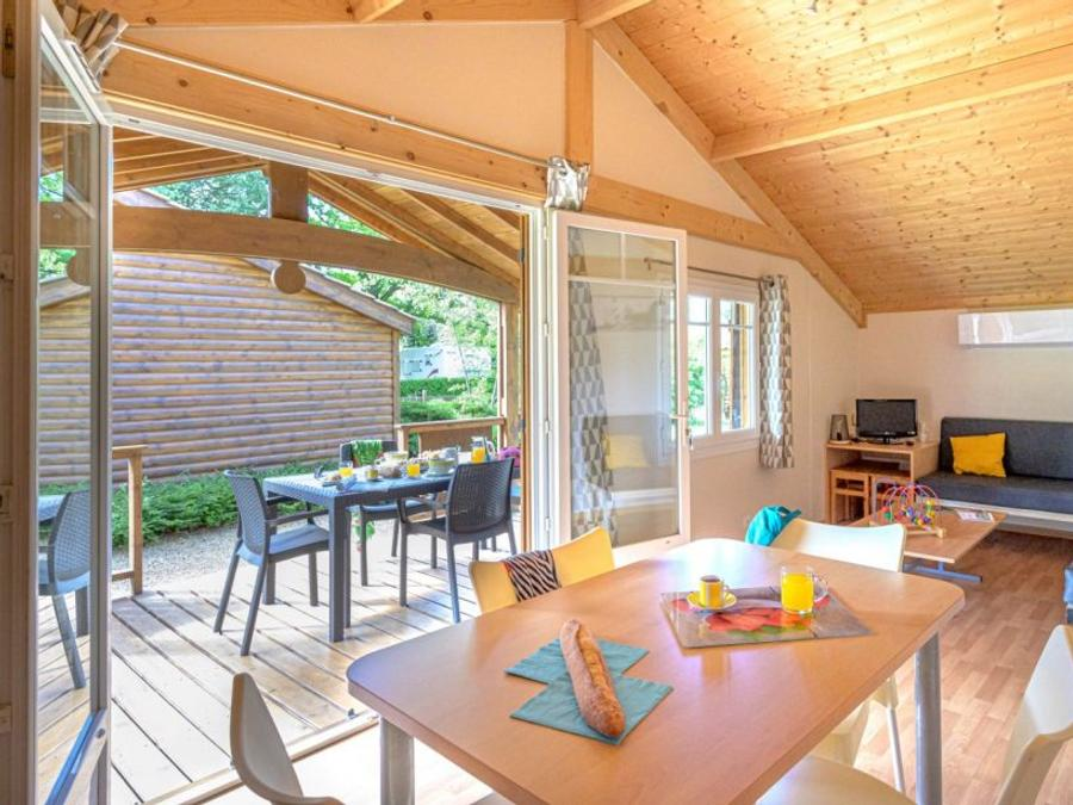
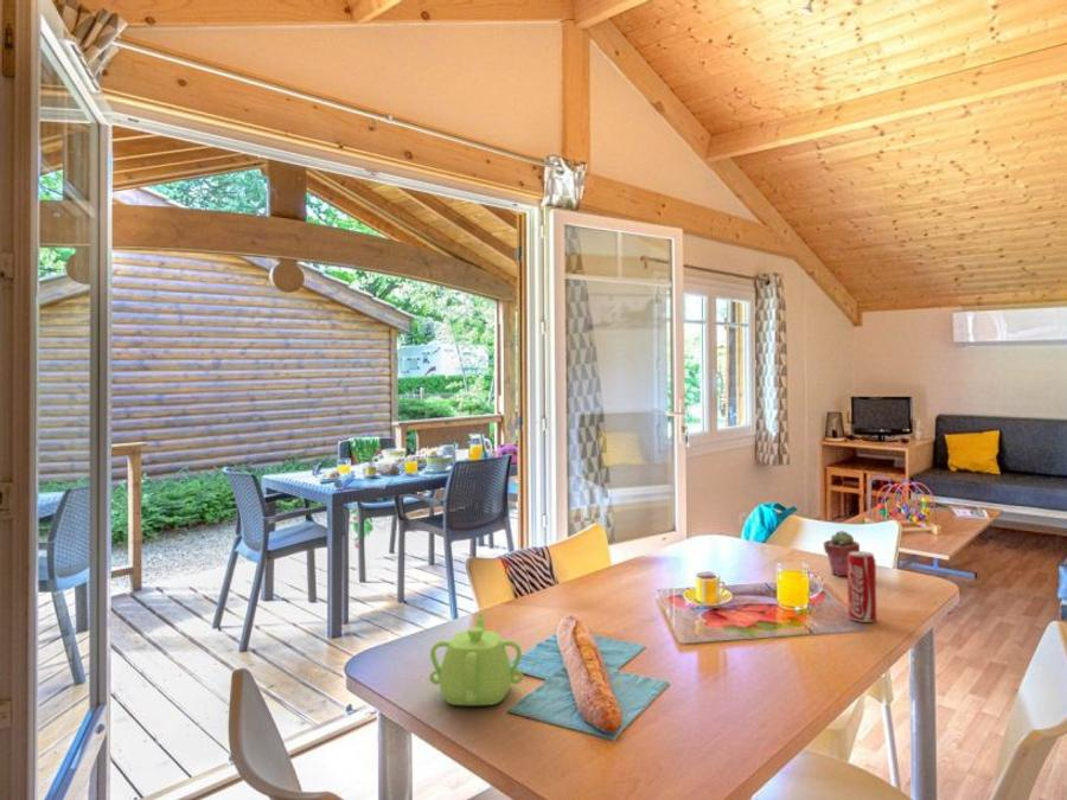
+ beverage can (861, 585)
+ teapot (477, 658)
+ potted succulent (842, 551)
